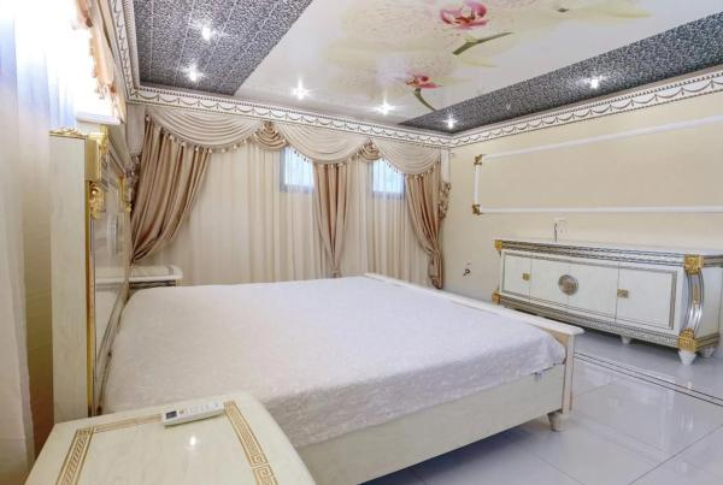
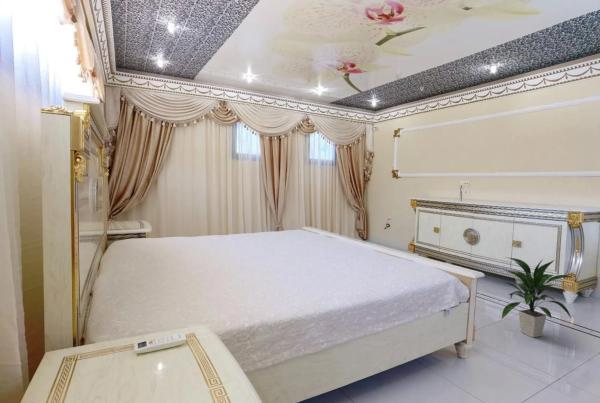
+ indoor plant (530, 294)
